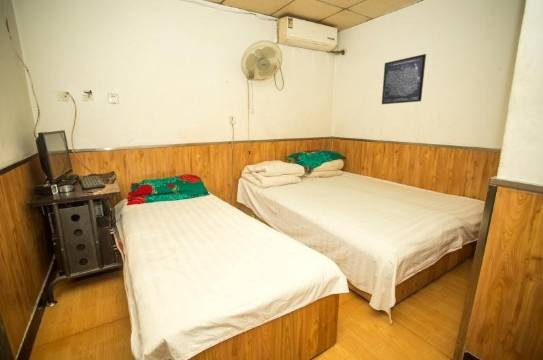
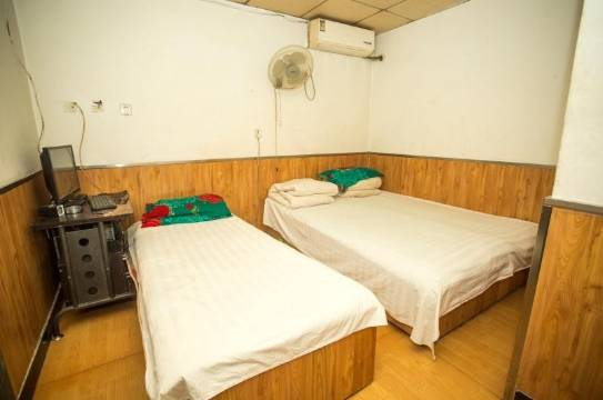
- wall art (402, 81)
